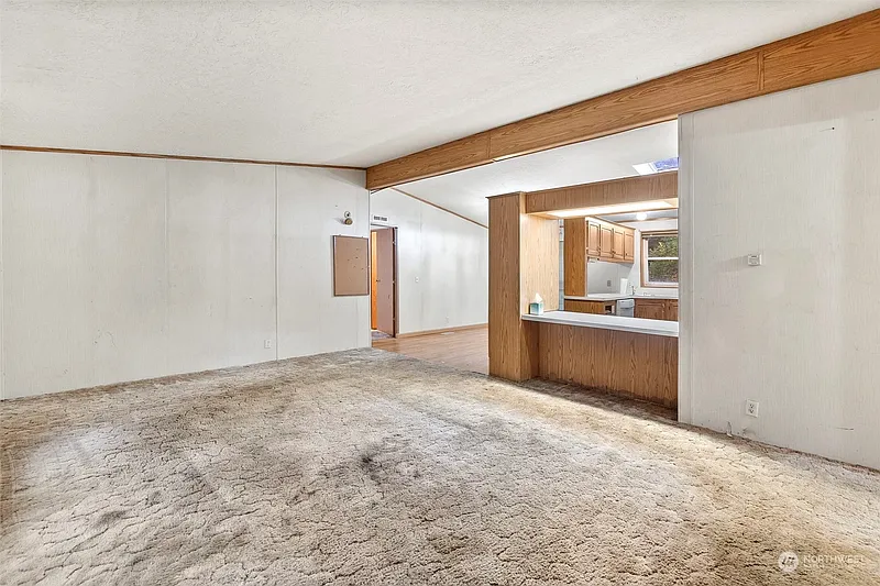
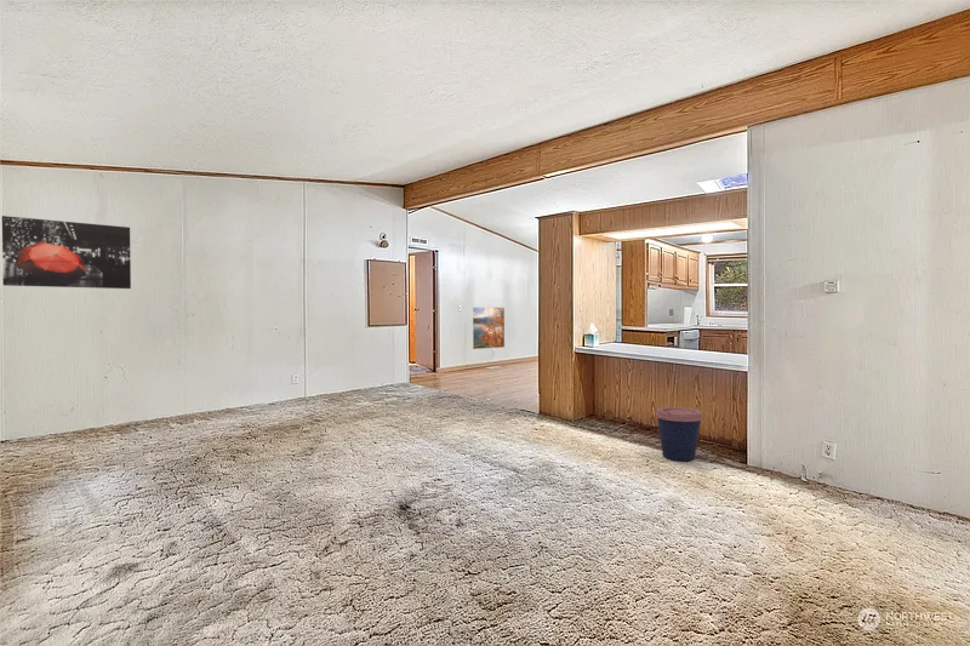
+ coffee cup (678, 433)
+ wall art (70, 255)
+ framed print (489, 327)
